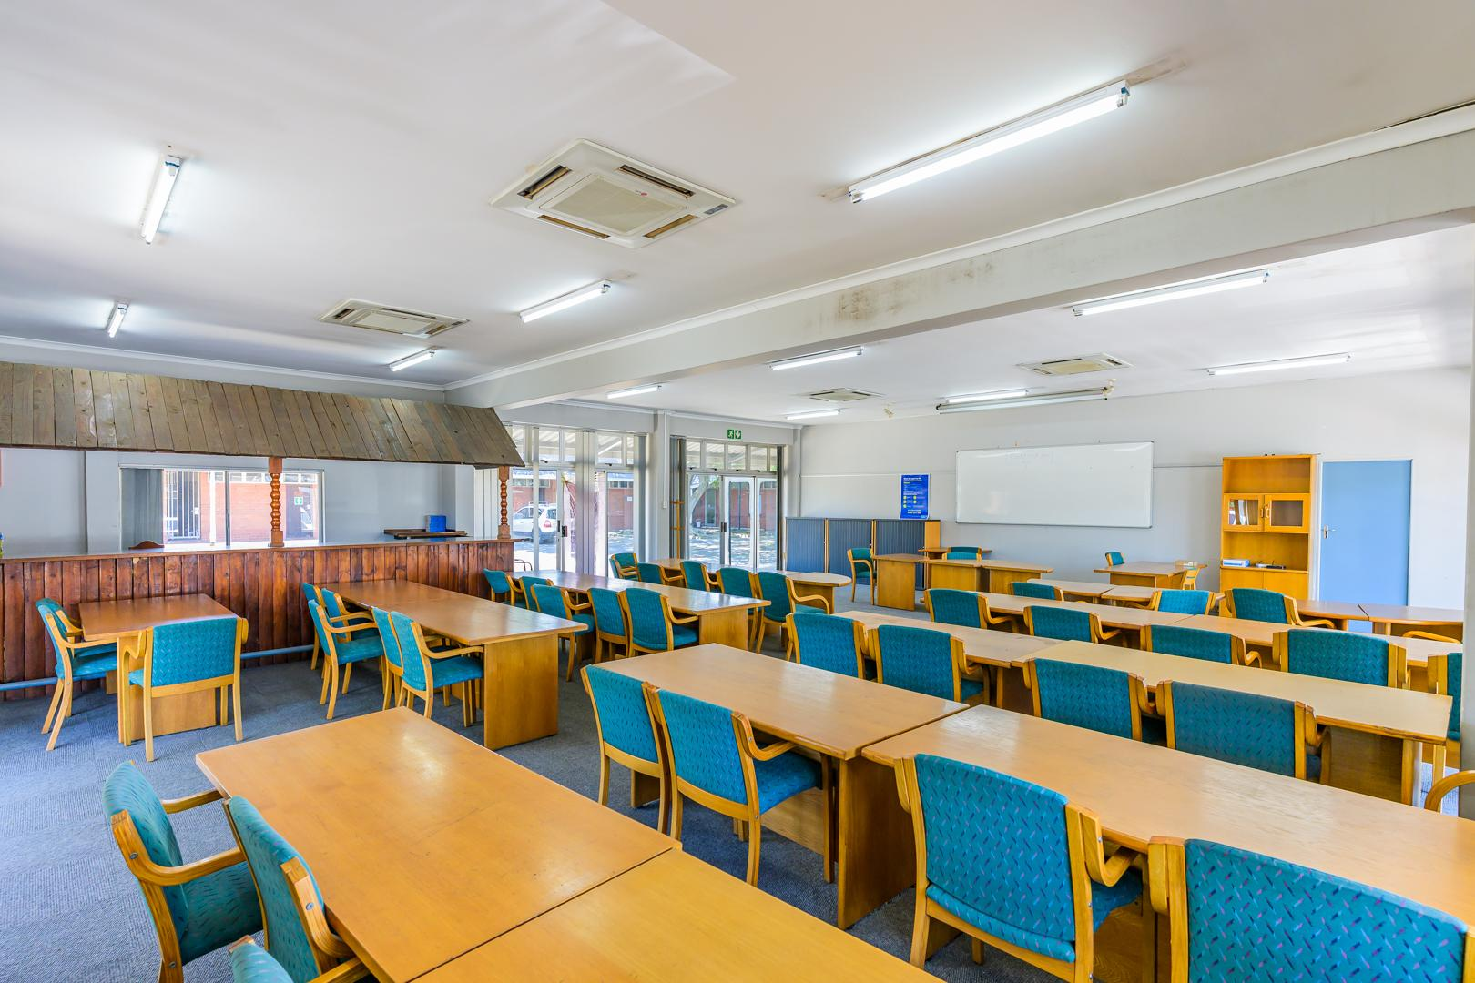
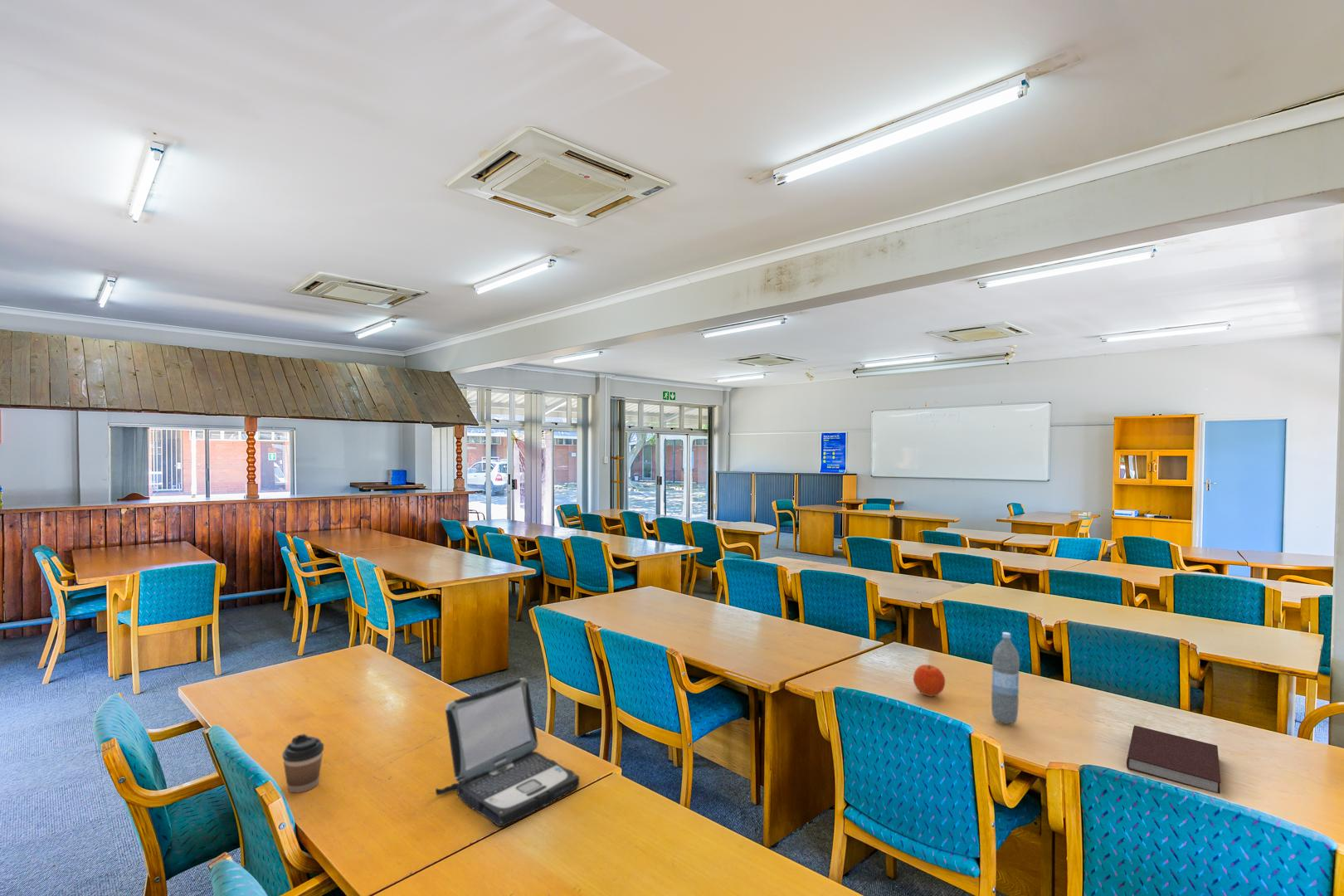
+ laptop (510, 744)
+ notebook (1172, 757)
+ coffee cup (303, 762)
+ fruit (928, 679)
+ water bottle (1005, 677)
